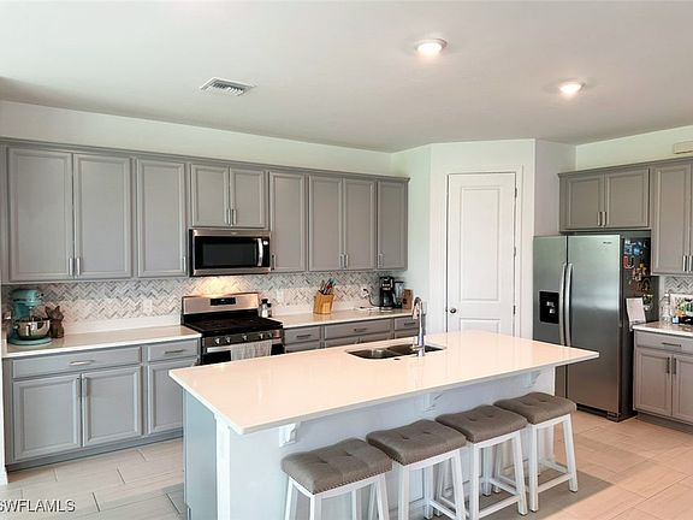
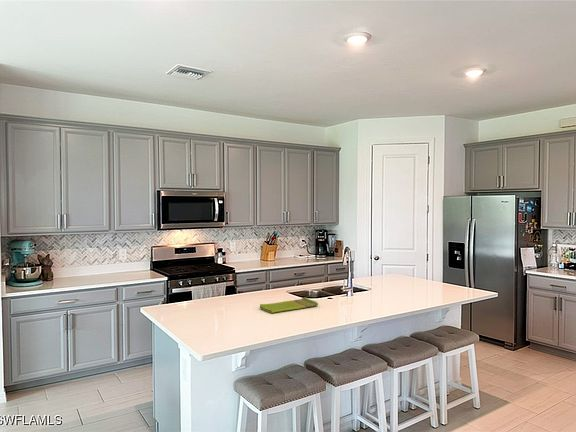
+ dish towel (289, 304)
